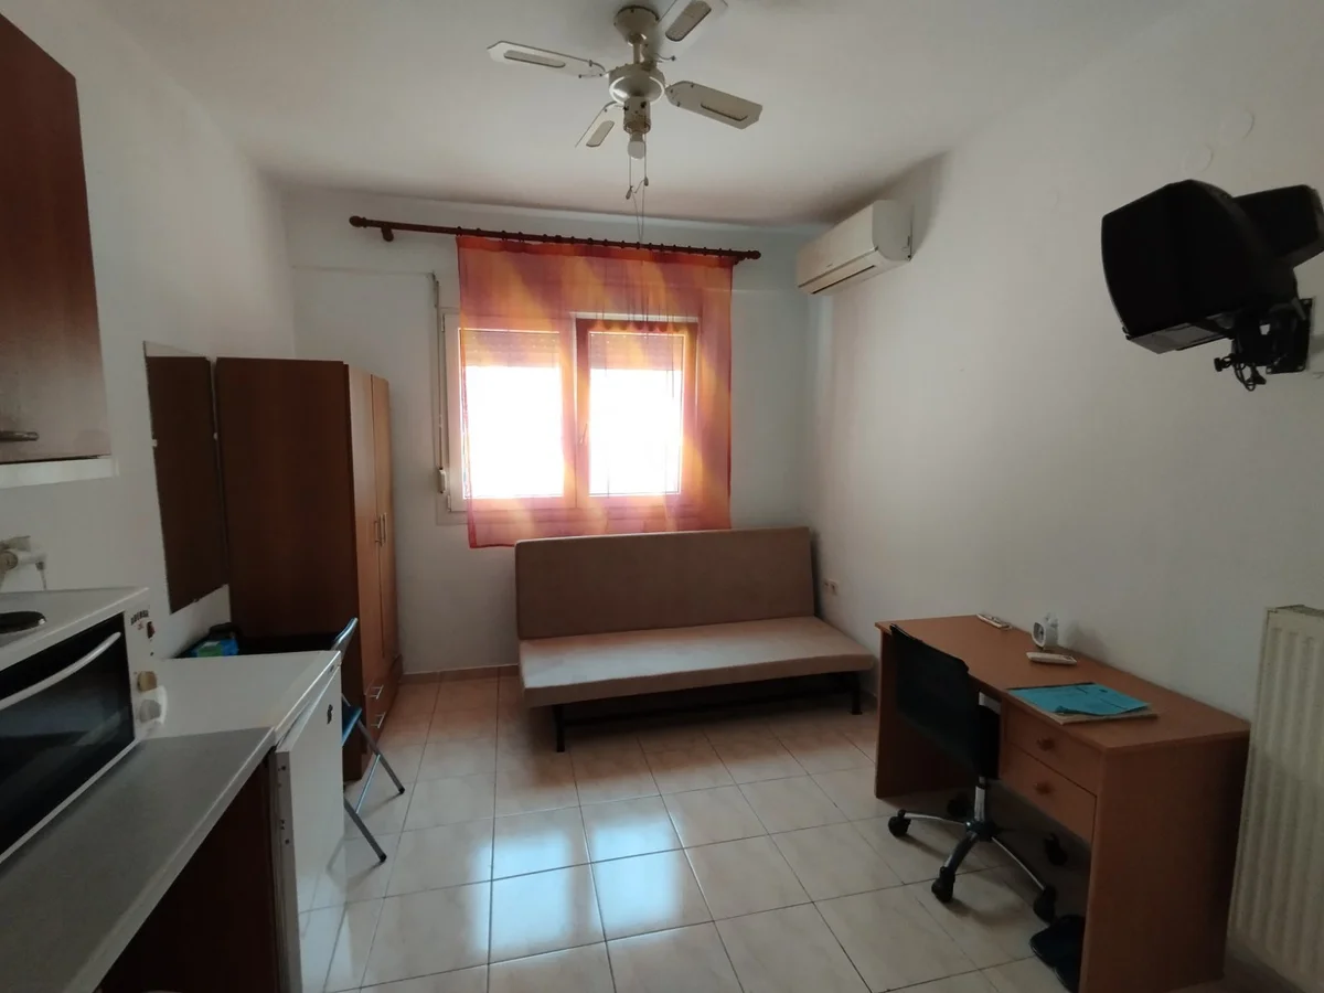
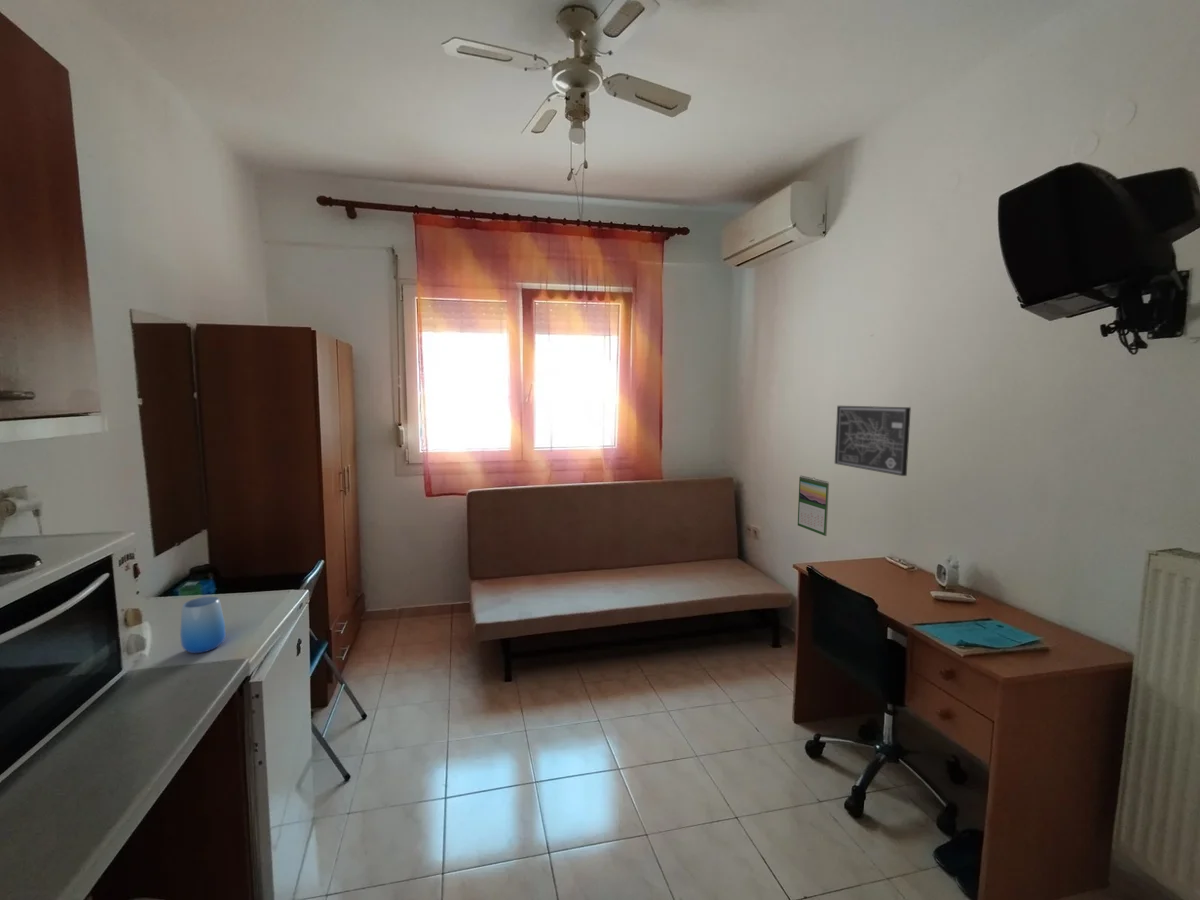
+ wall art (869, 438)
+ cup (202, 624)
+ calendar (812, 504)
